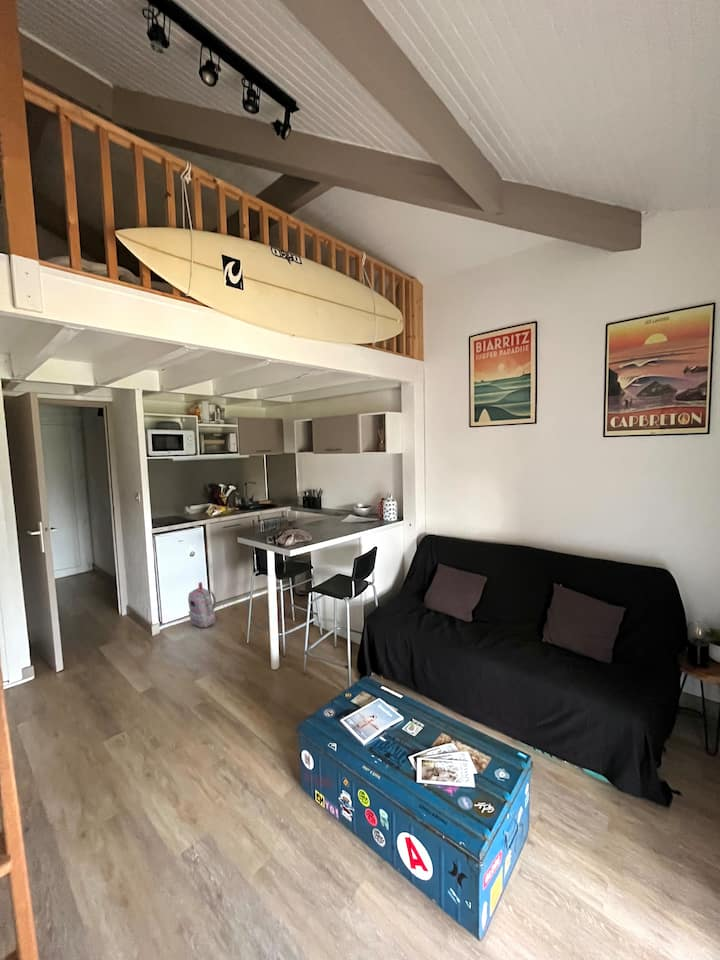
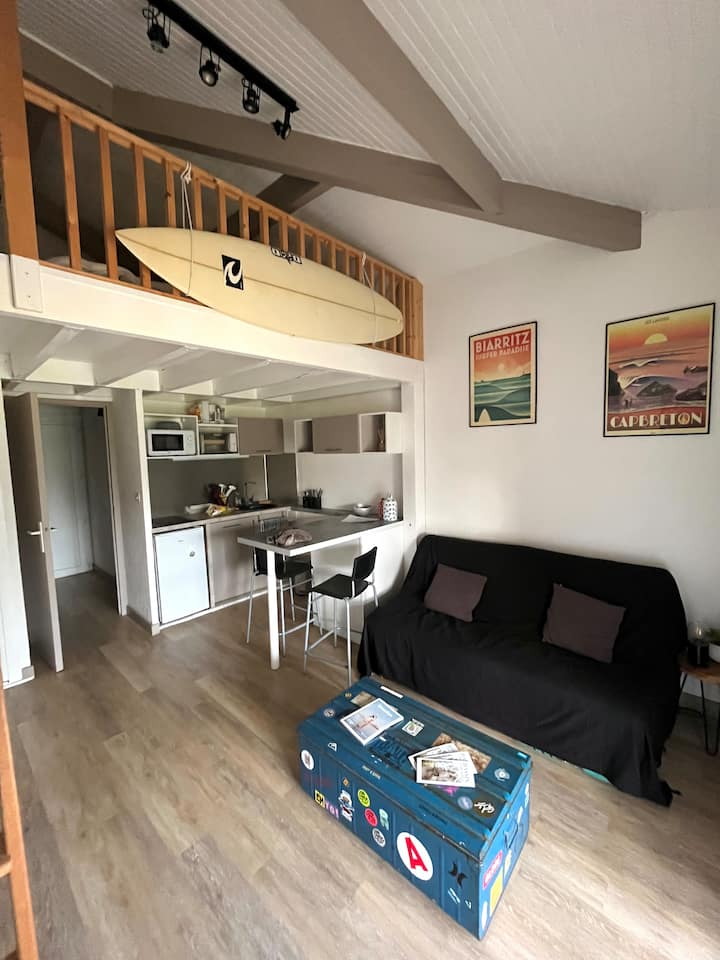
- backpack (203, 603)
